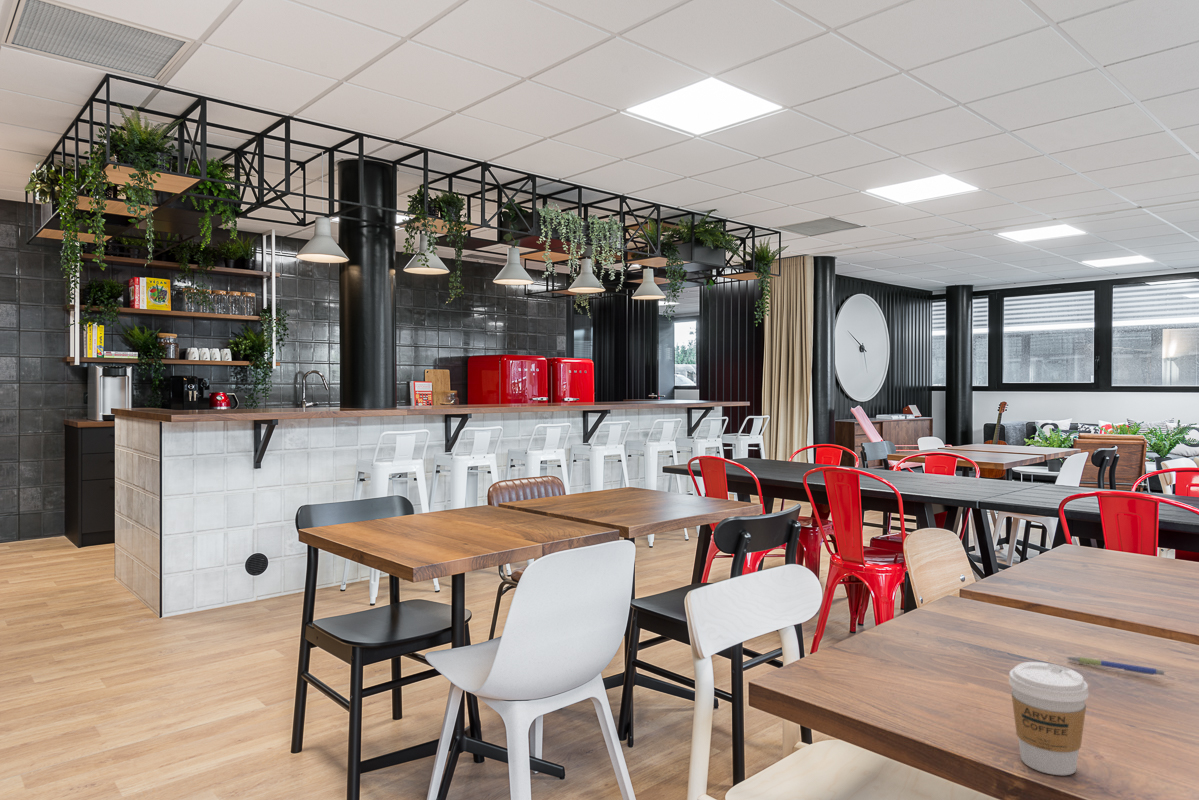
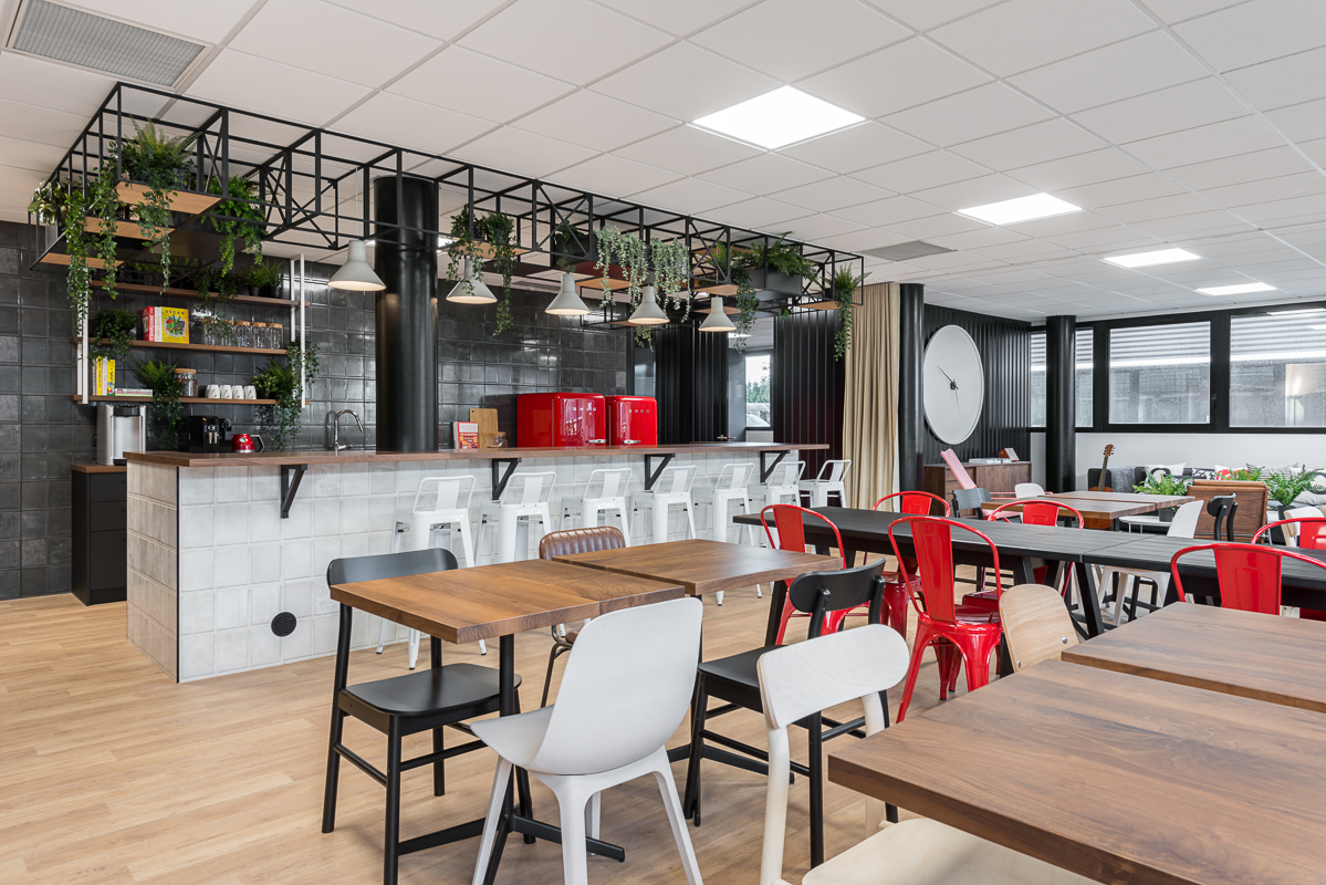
- pen (1113, 665)
- coffee cup (1047, 716)
